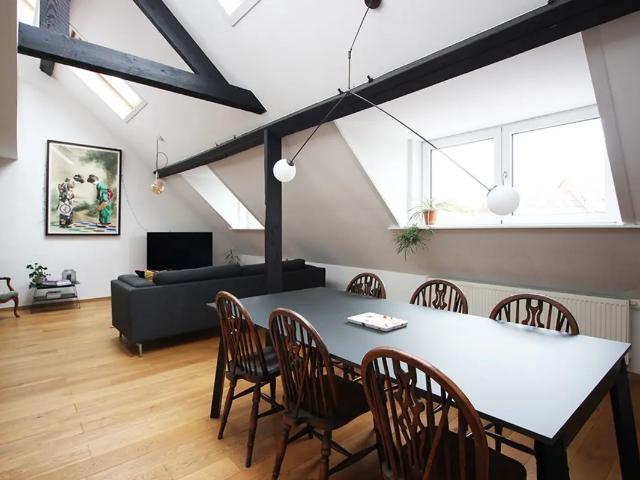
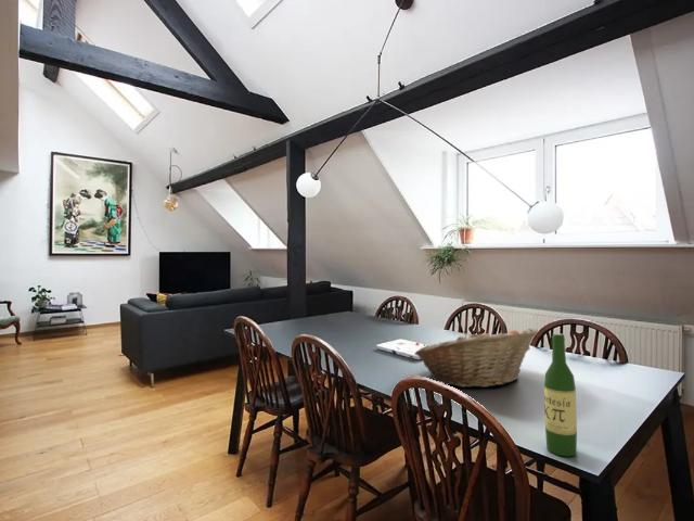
+ wine bottle (560, 392)
+ fruit basket (476, 352)
